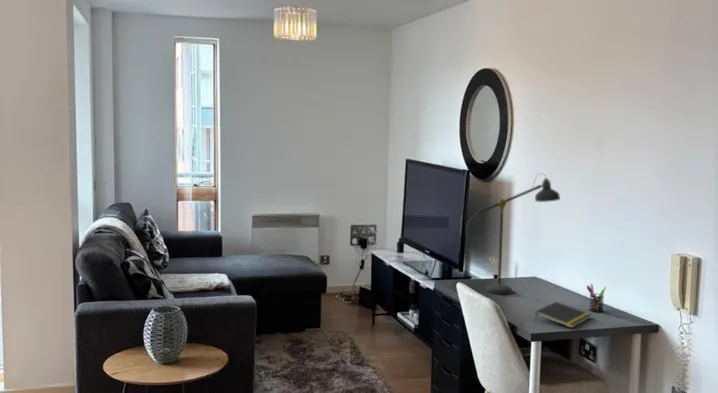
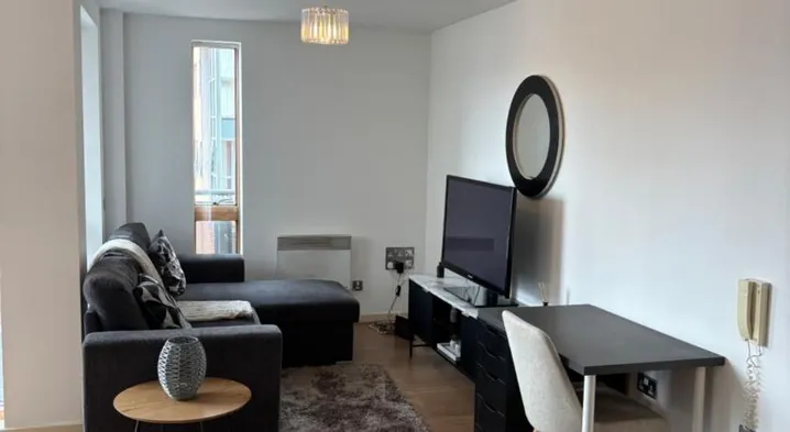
- notepad (563, 314)
- pen holder (597, 297)
- desk lamp (502, 232)
